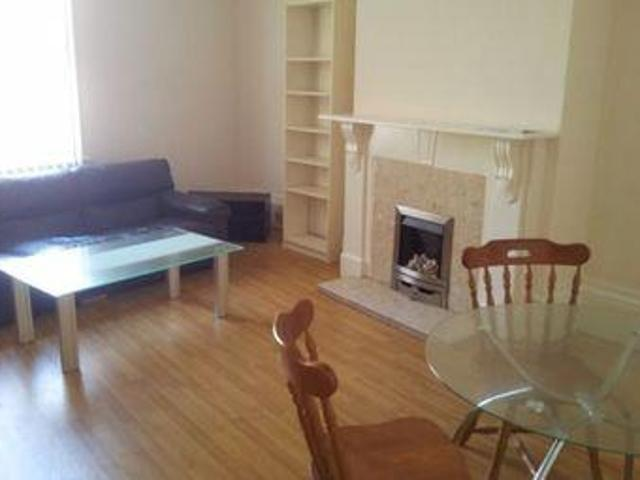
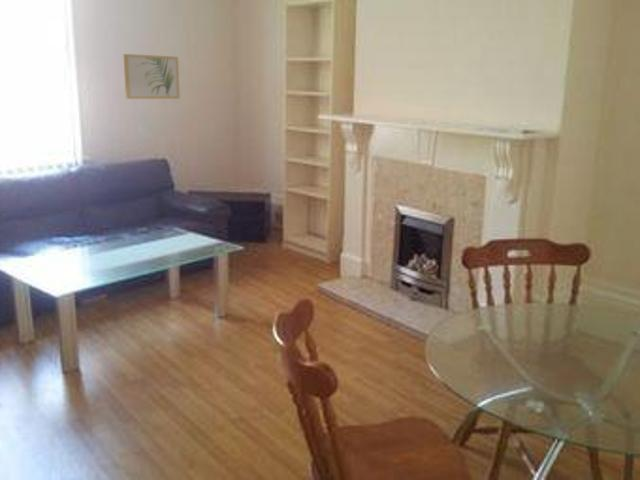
+ wall art (152, 77)
